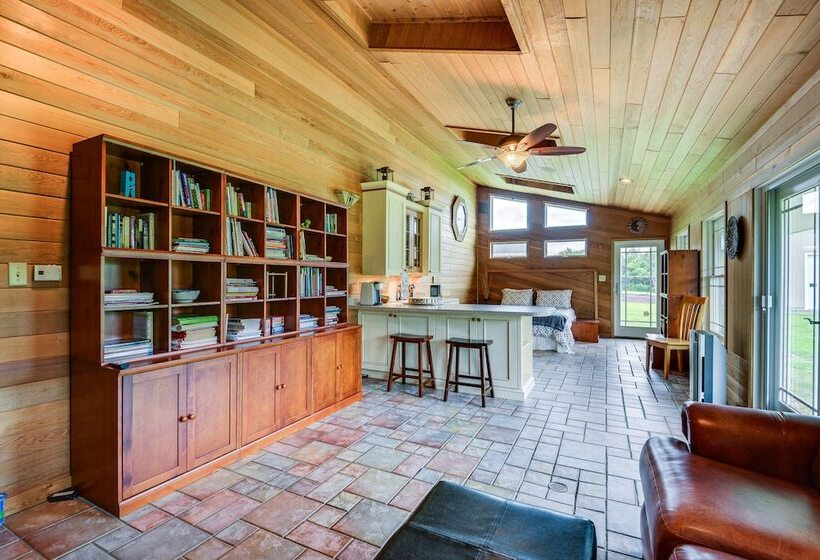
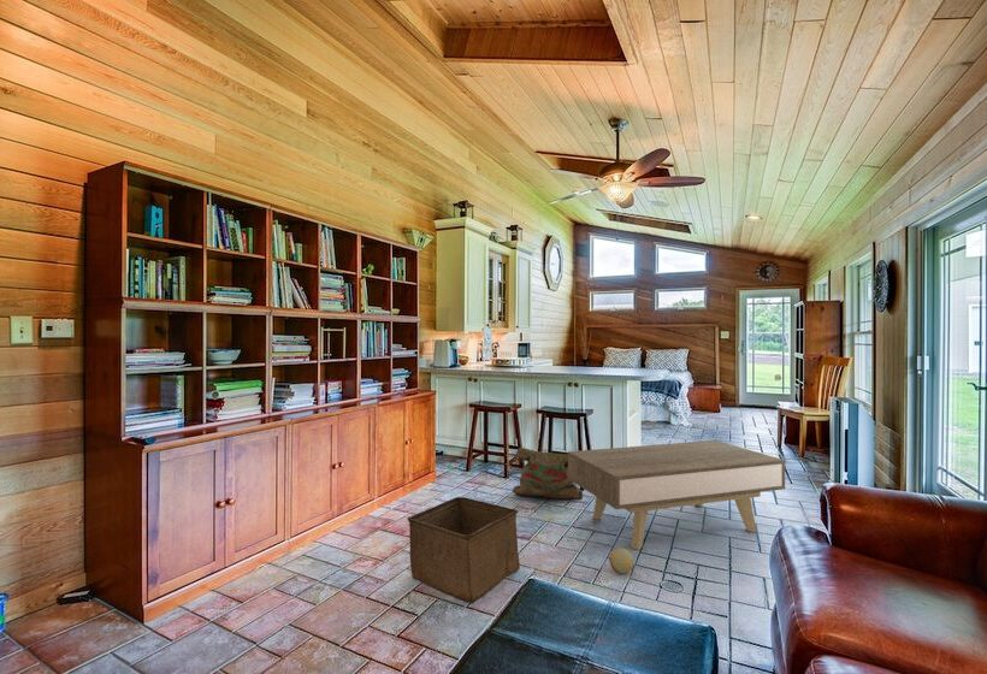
+ coffee table (670, 489)
+ ball (621, 560)
+ bag (546, 472)
+ storage bin (465, 543)
